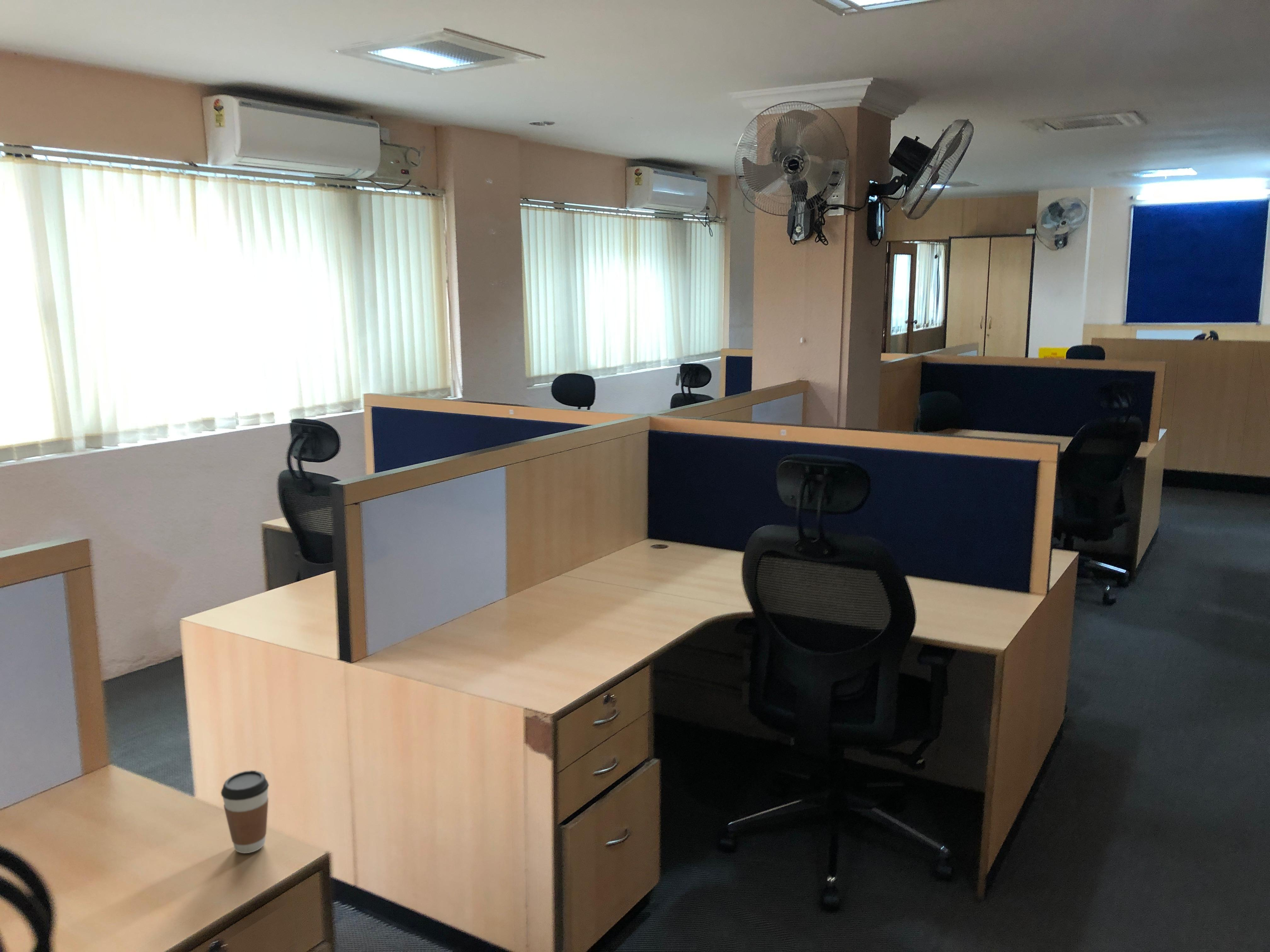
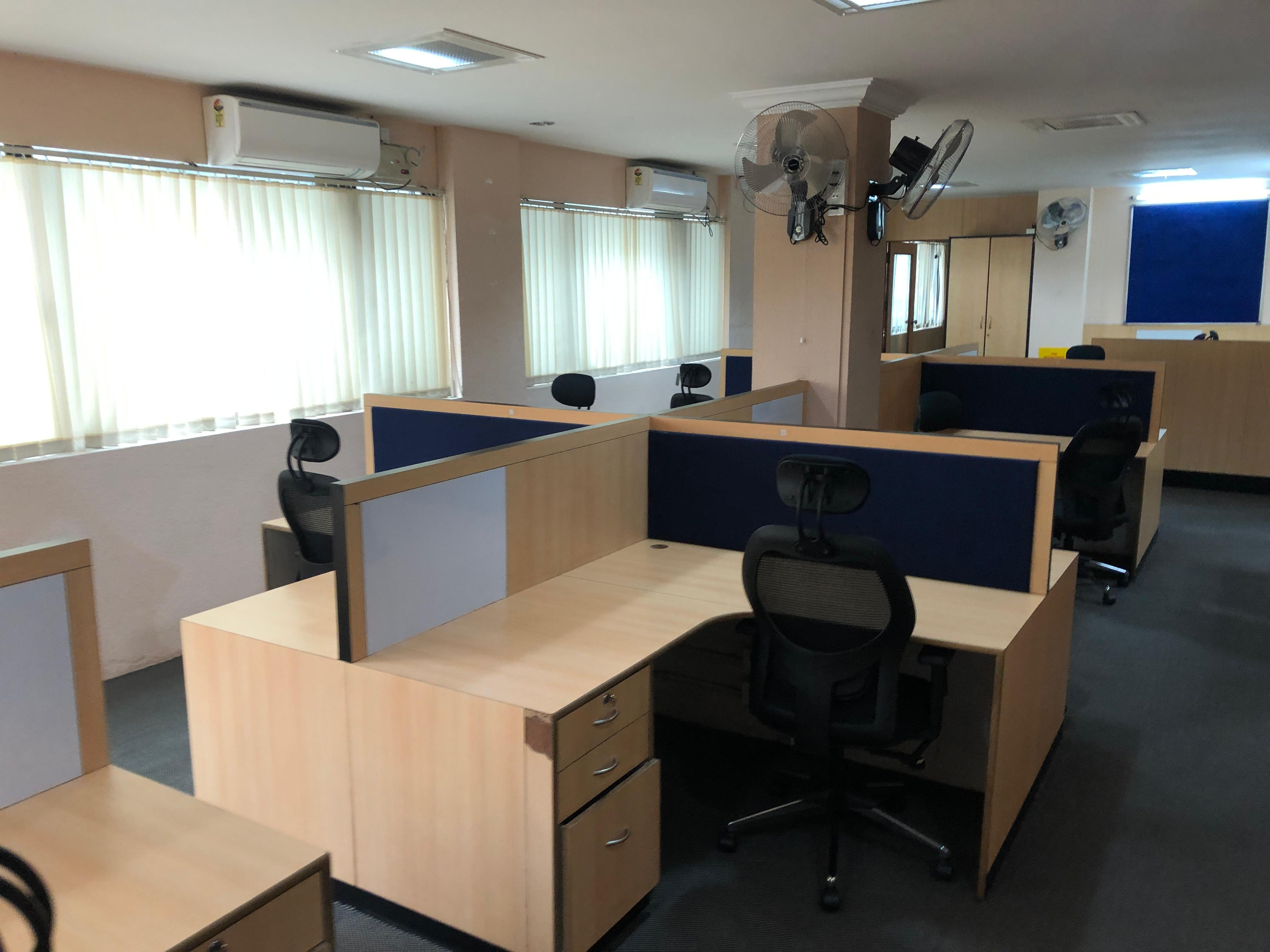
- coffee cup (247, 813)
